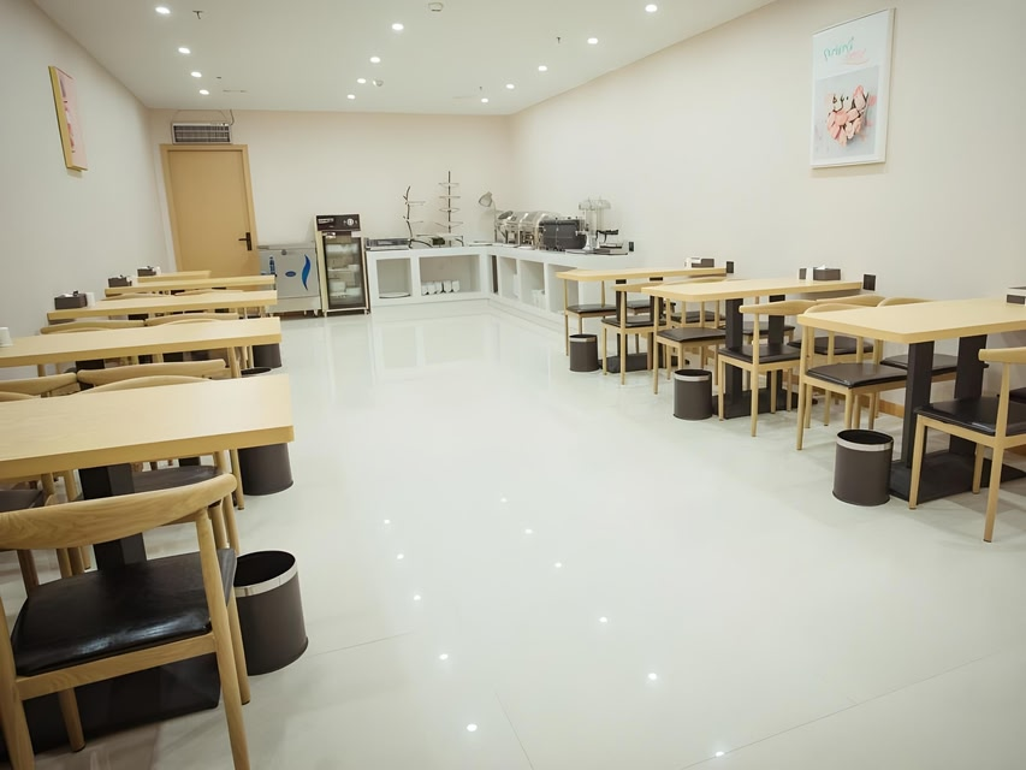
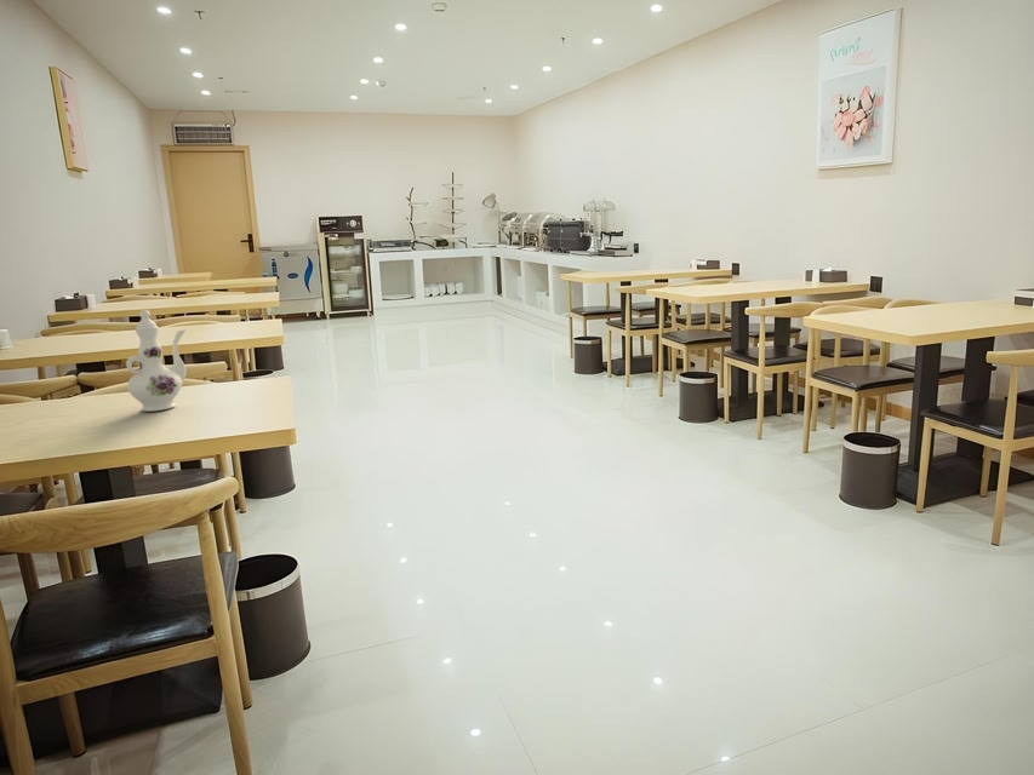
+ chinaware (158, 358)
